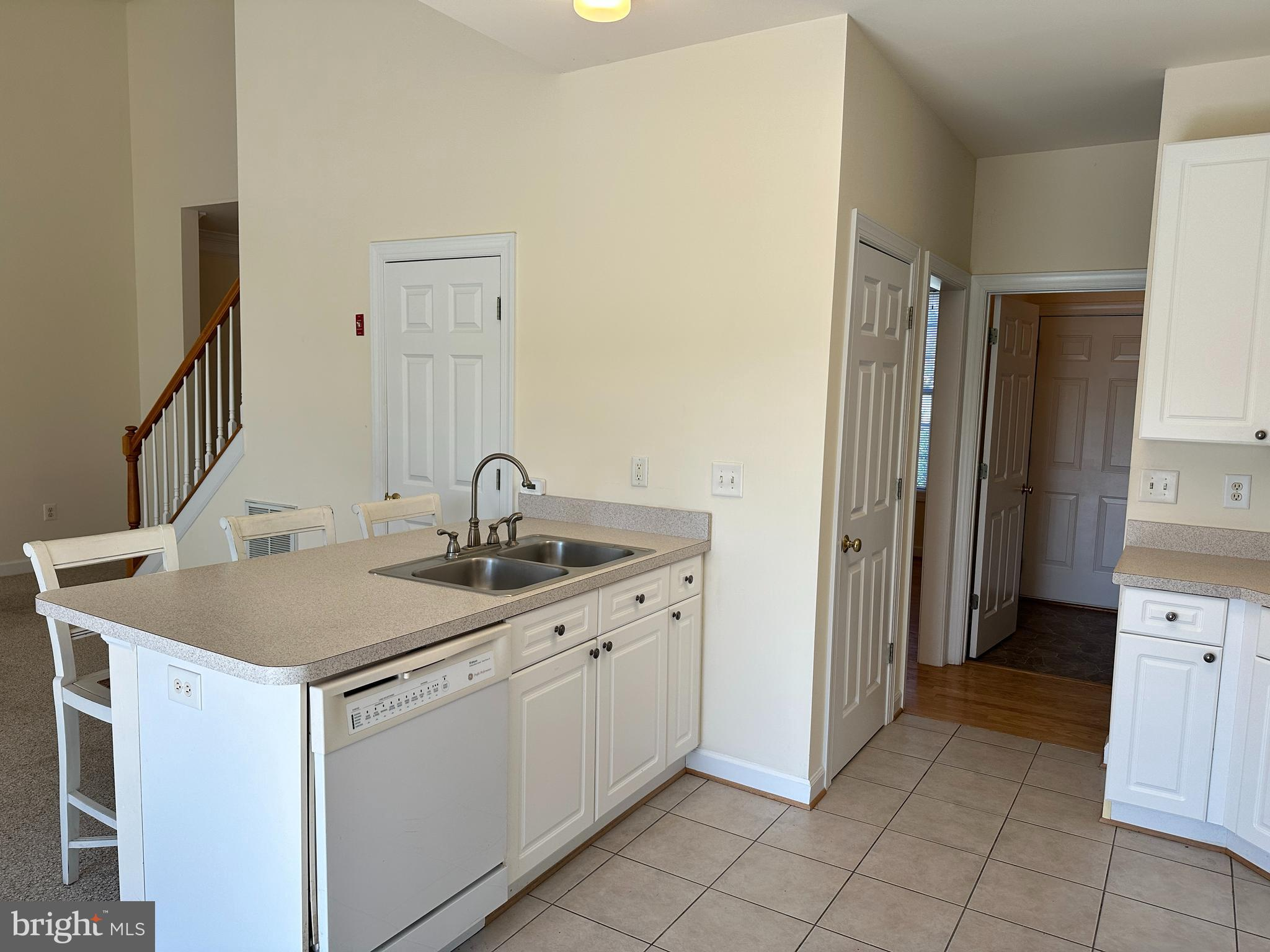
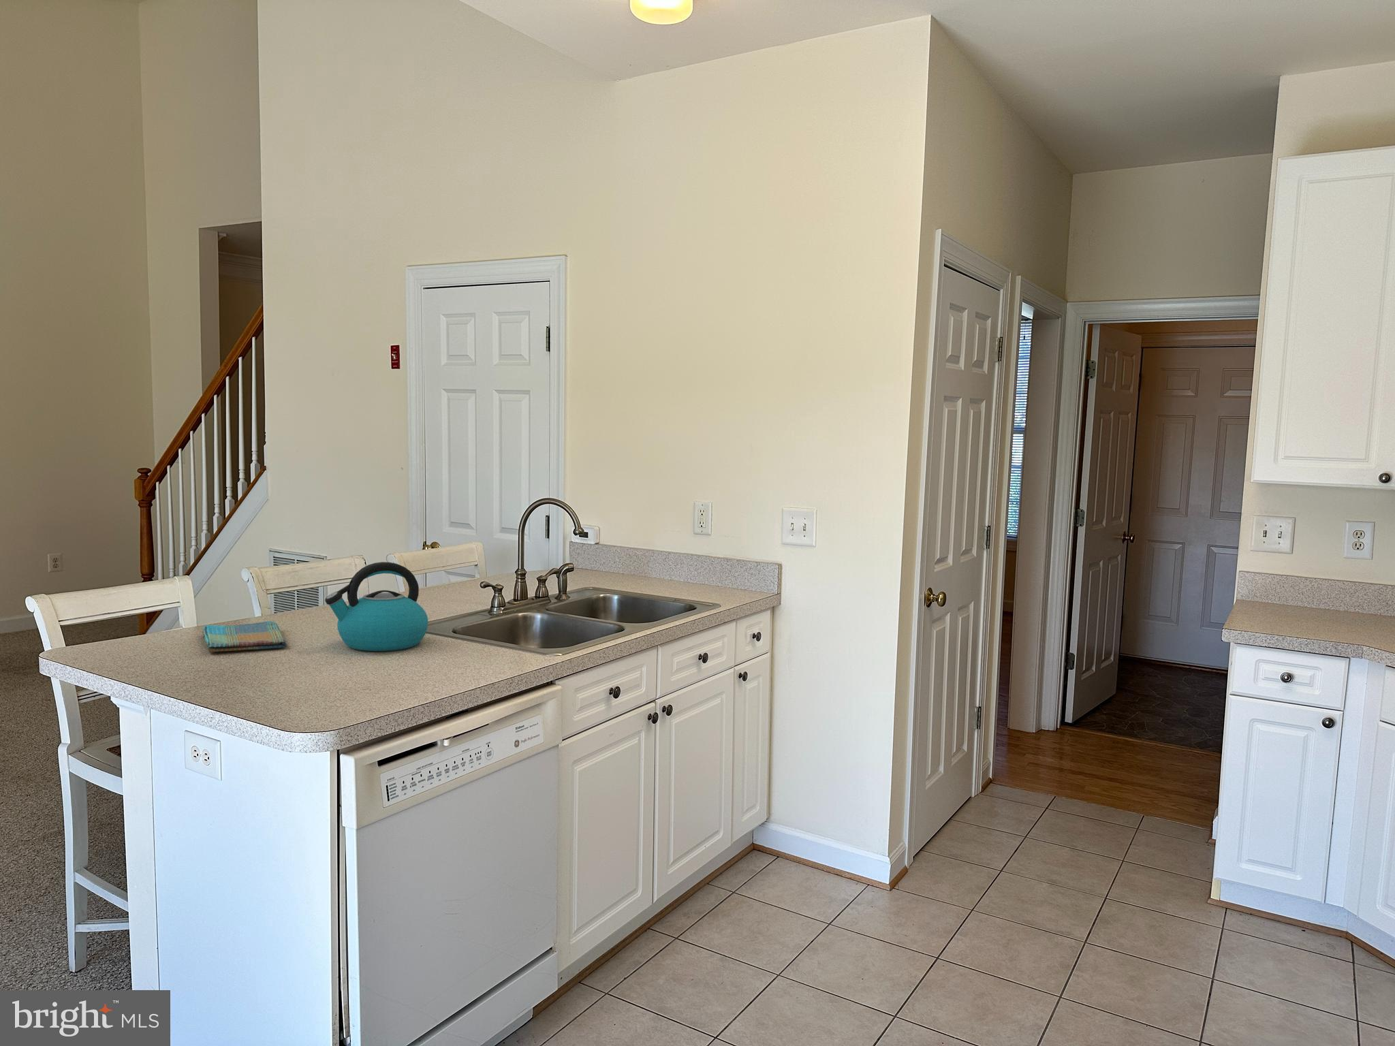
+ dish towel (244, 635)
+ kettle (377, 603)
